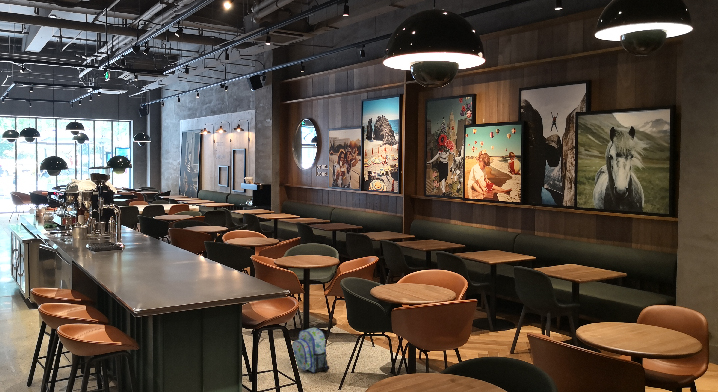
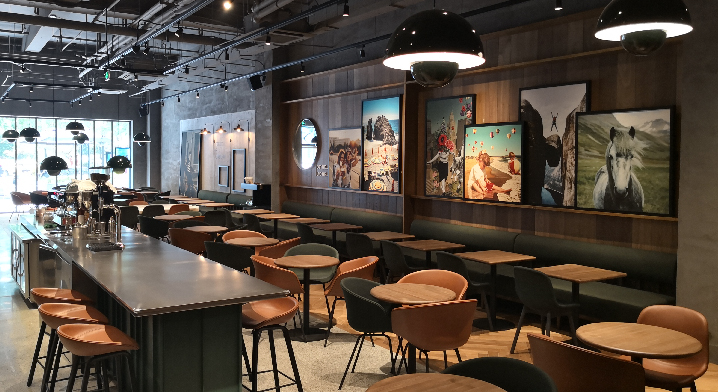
- backpack (309, 349)
